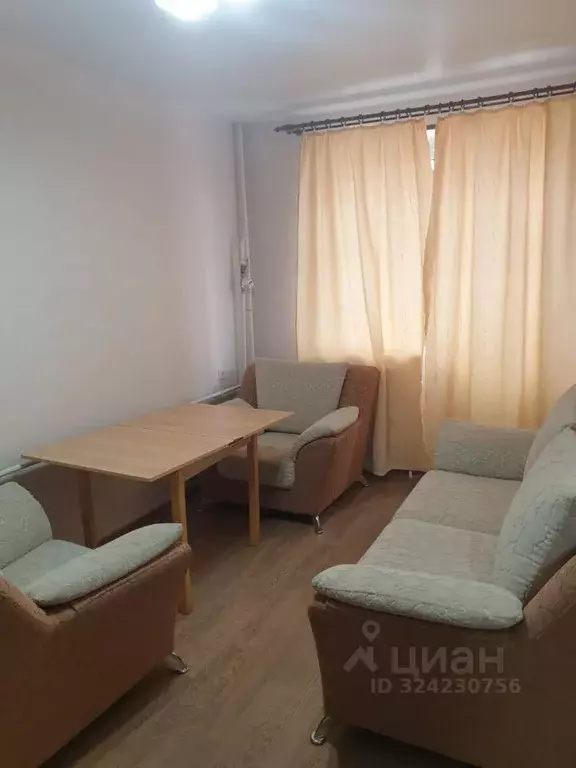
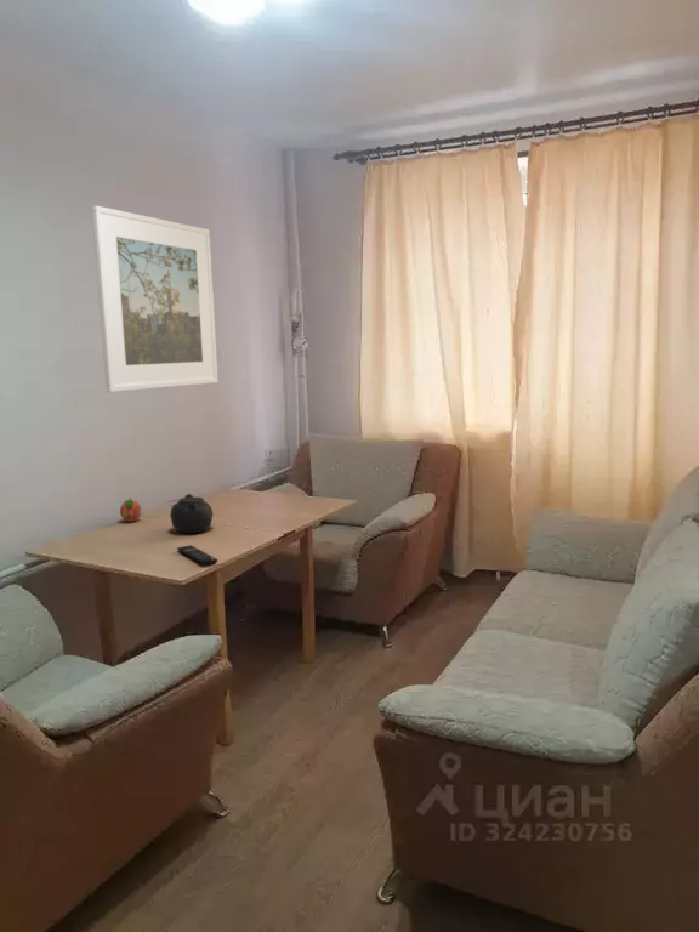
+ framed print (161, 303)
+ teapot (191, 513)
+ fruit (130, 508)
+ remote control (197, 555)
